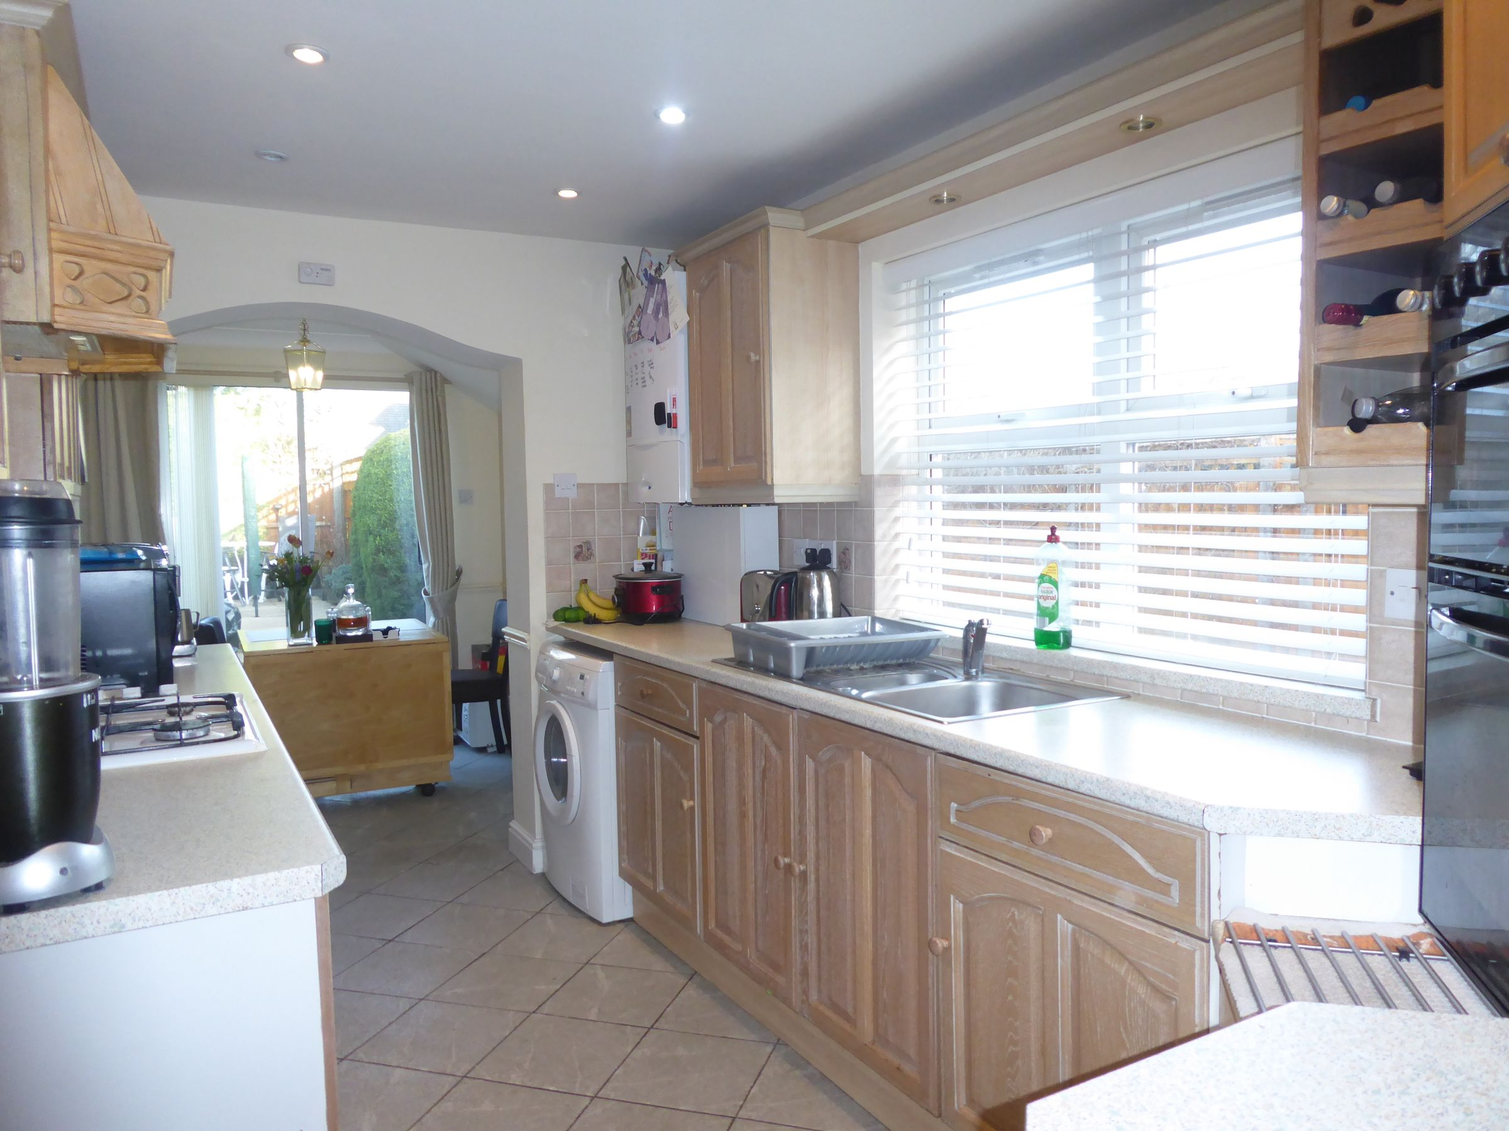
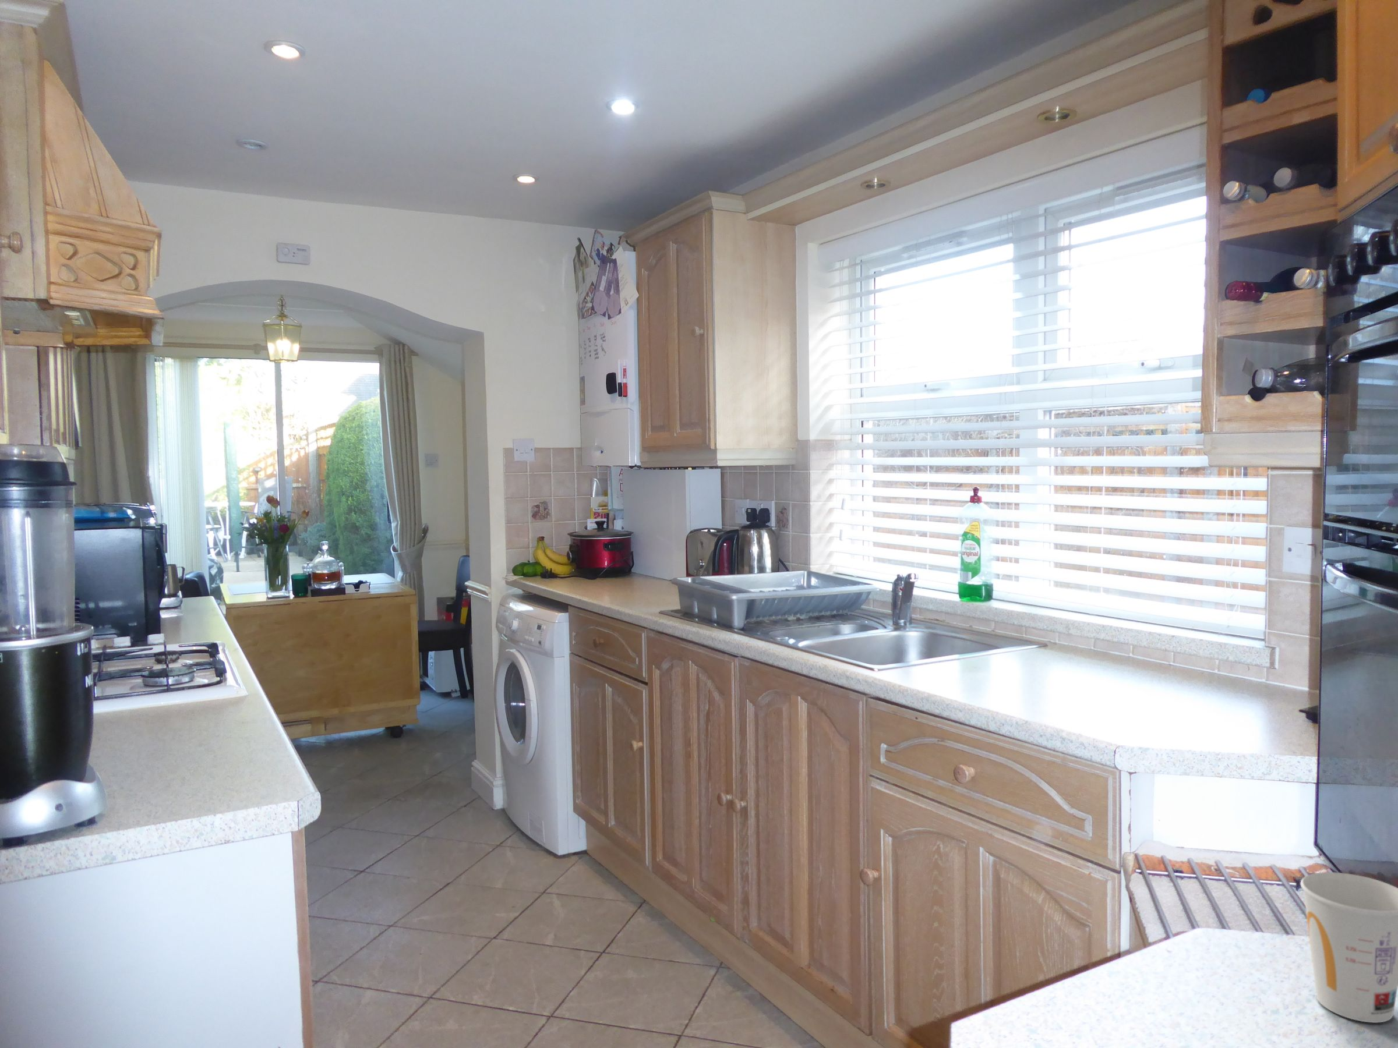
+ cup (1354, 948)
